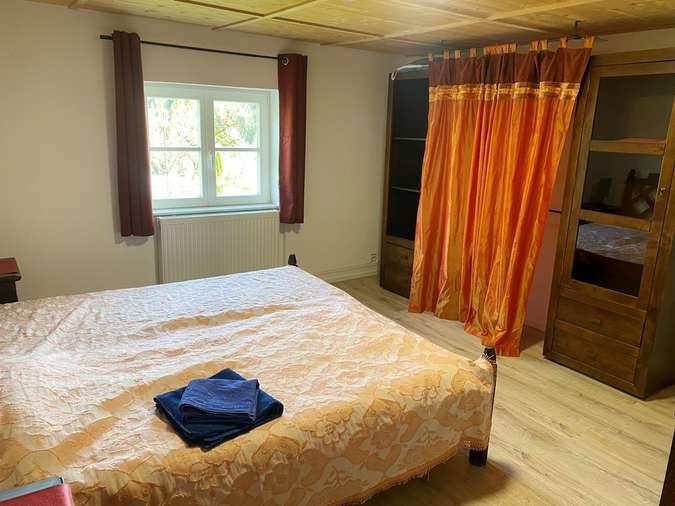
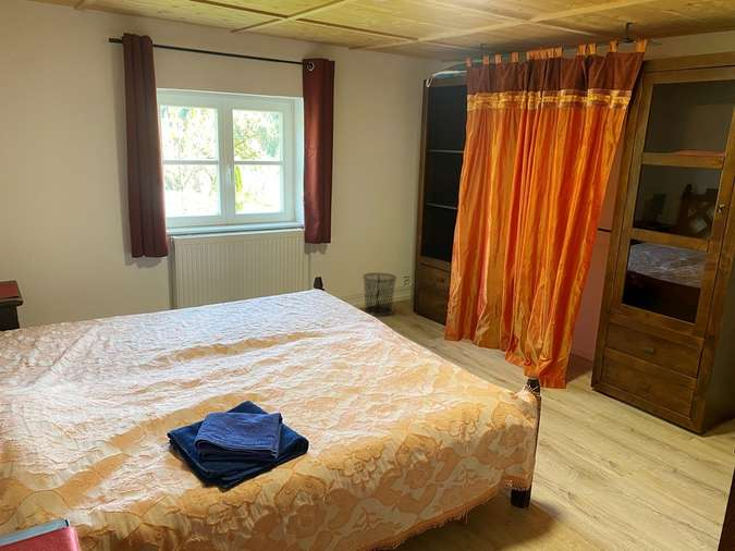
+ waste bin (379, 294)
